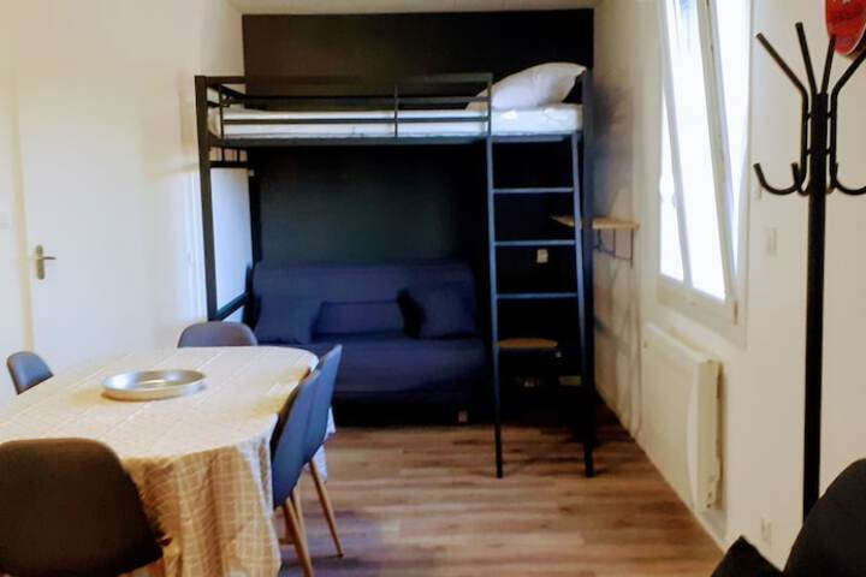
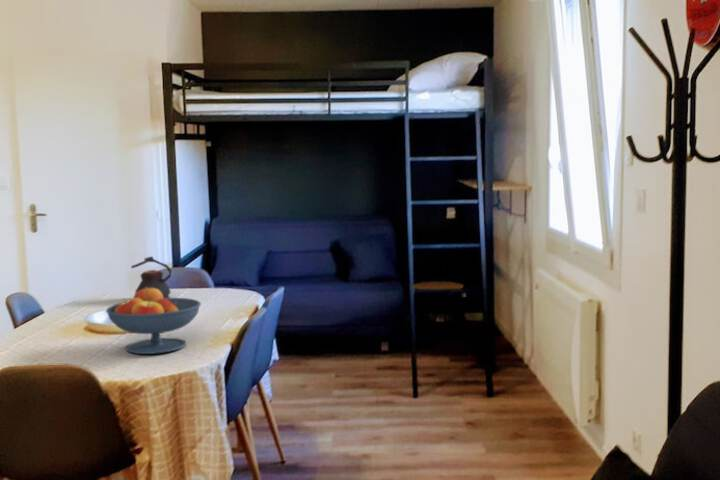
+ fruit bowl (154, 319)
+ teapot (153, 278)
